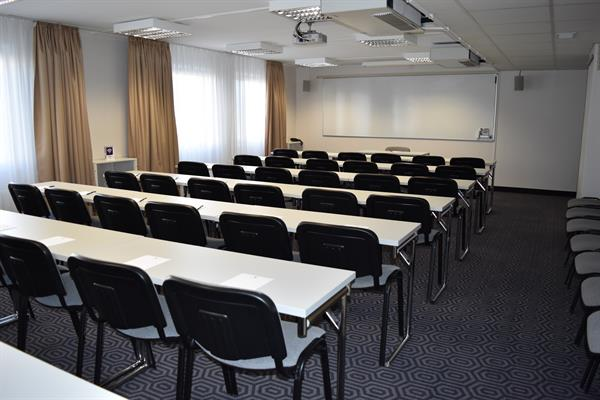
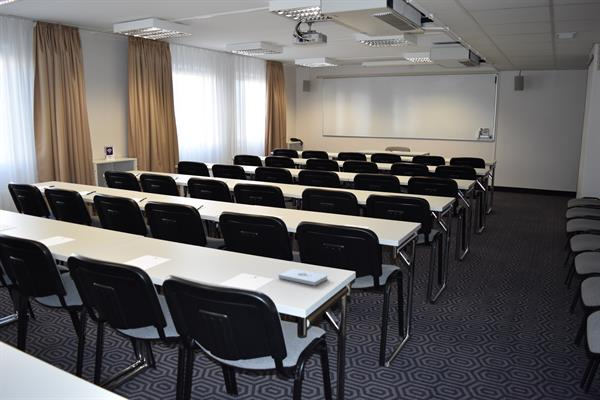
+ notepad (303, 276)
